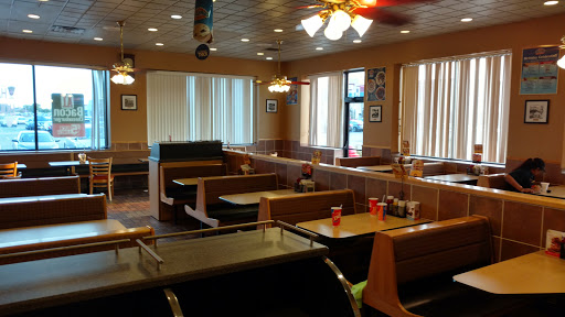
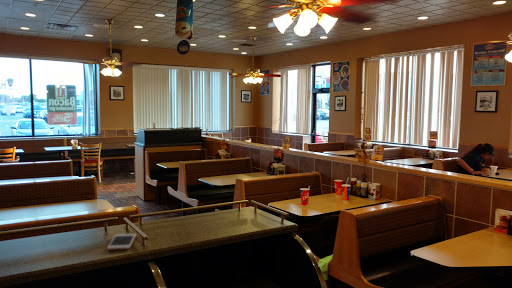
+ cell phone (122, 241)
